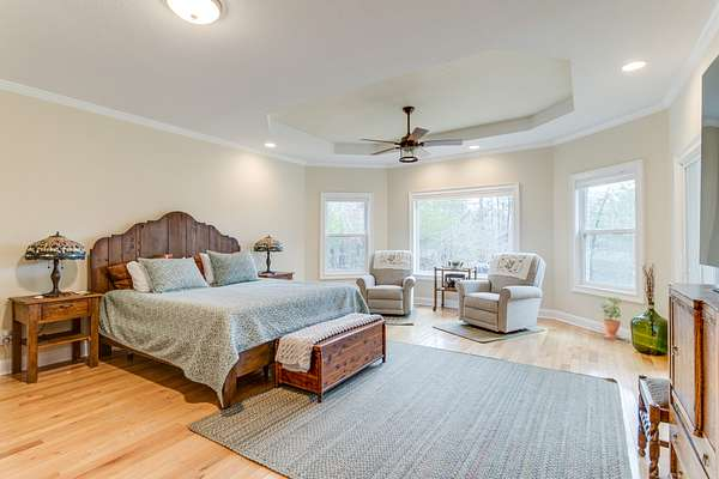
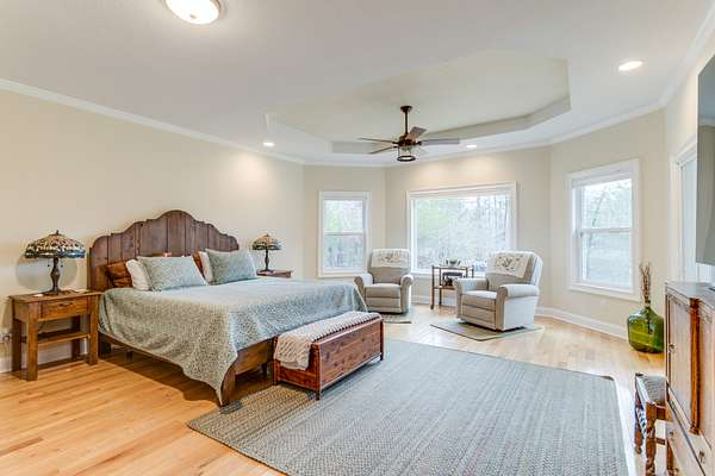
- potted plant (611, 315)
